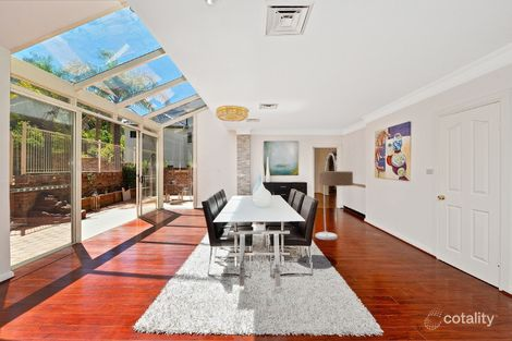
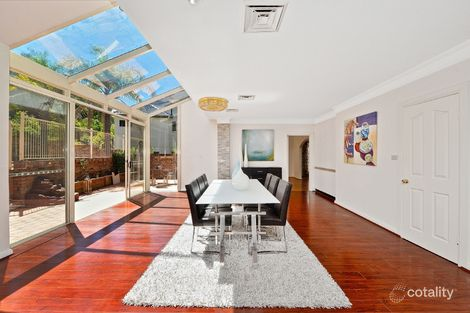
- floor lamp (324, 198)
